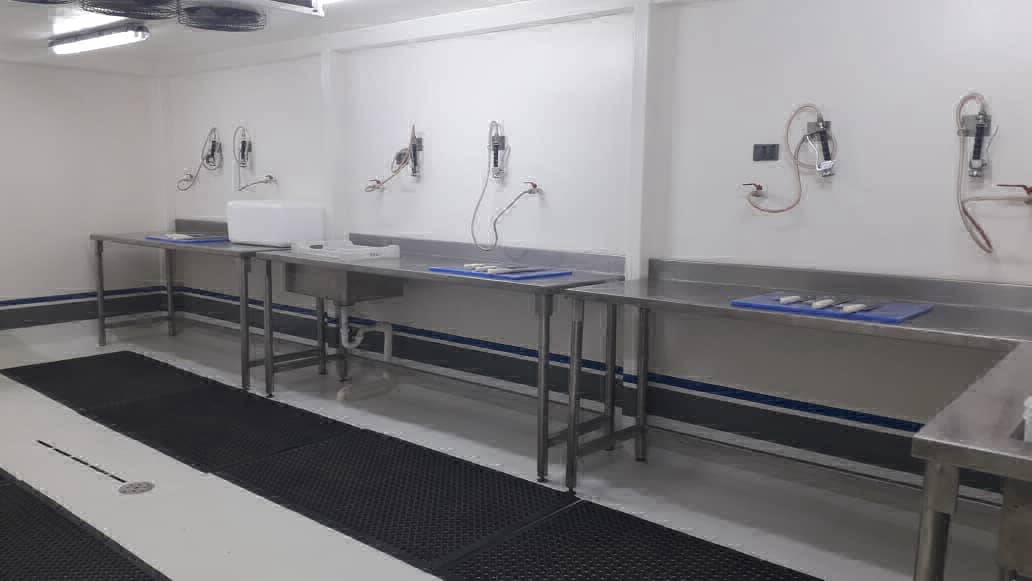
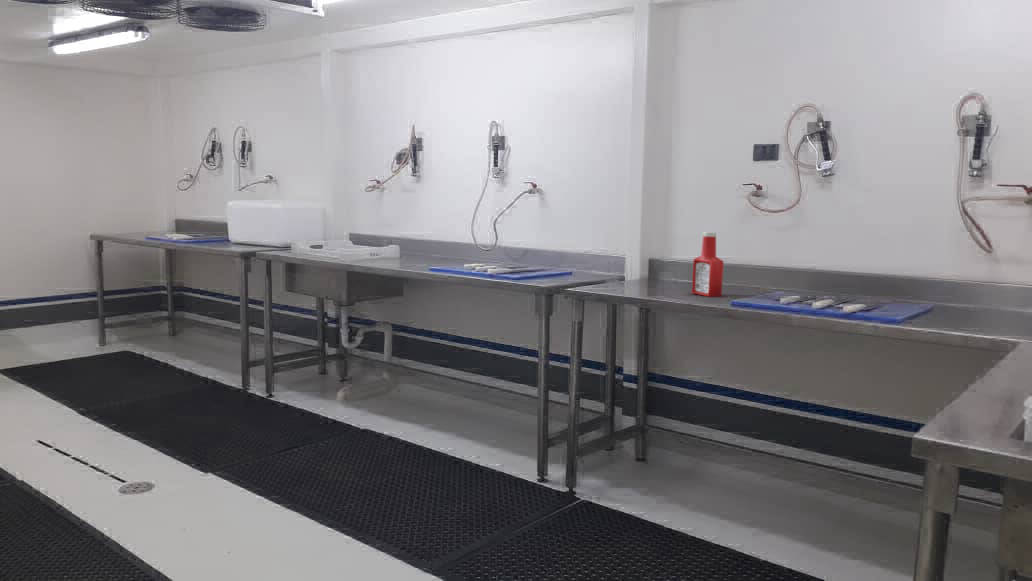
+ soap bottle (708, 263)
